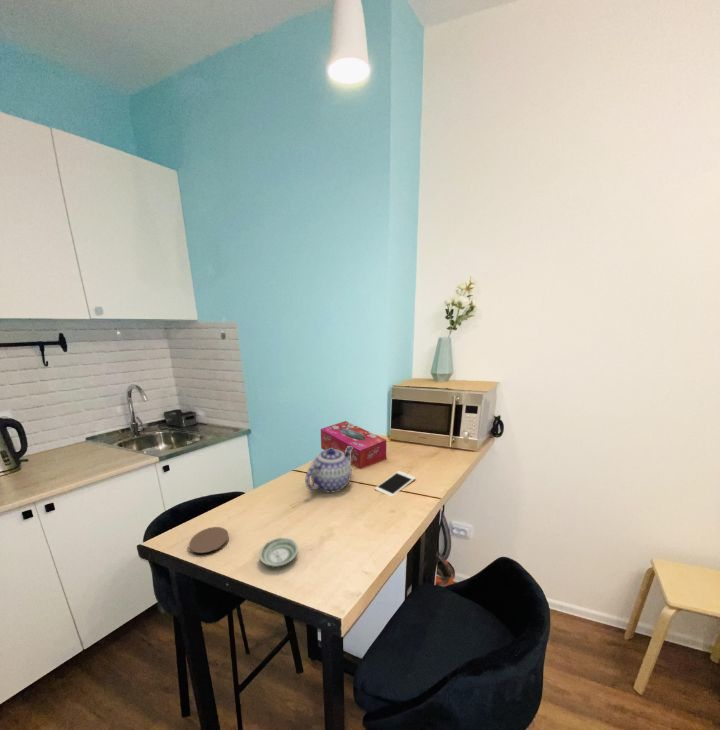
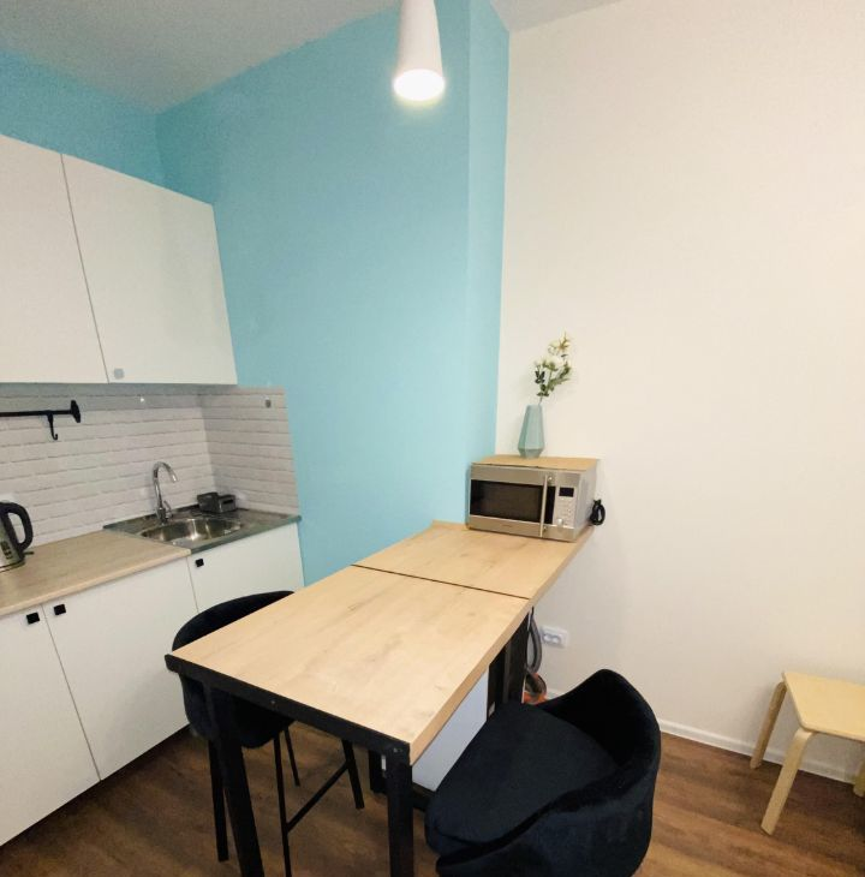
- teapot (331, 467)
- coaster (209, 541)
- cell phone (395, 483)
- tissue box (352, 444)
- saucer (279, 554)
